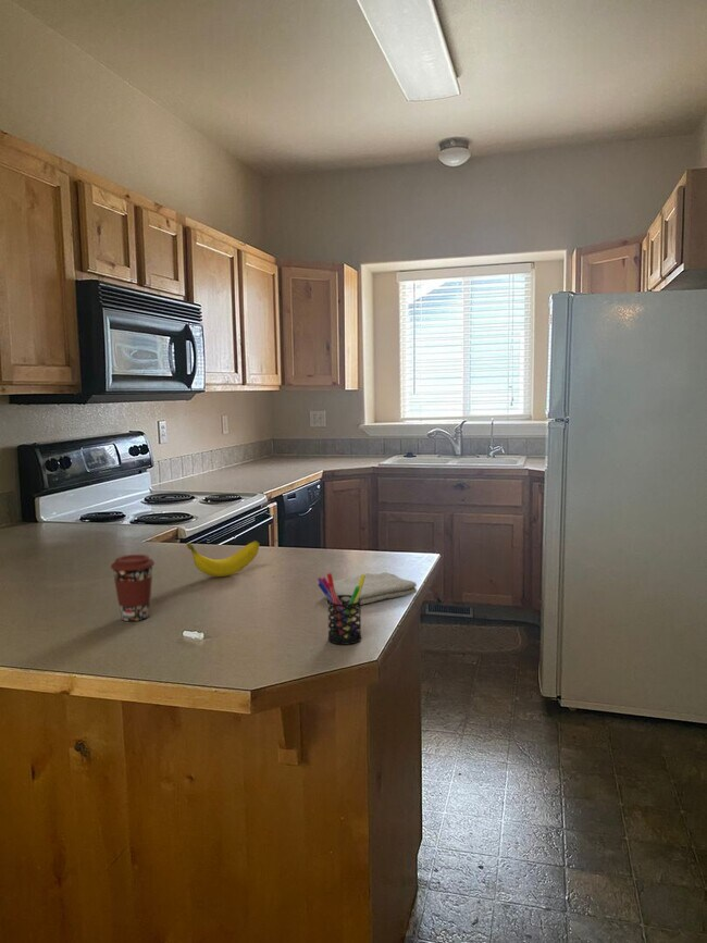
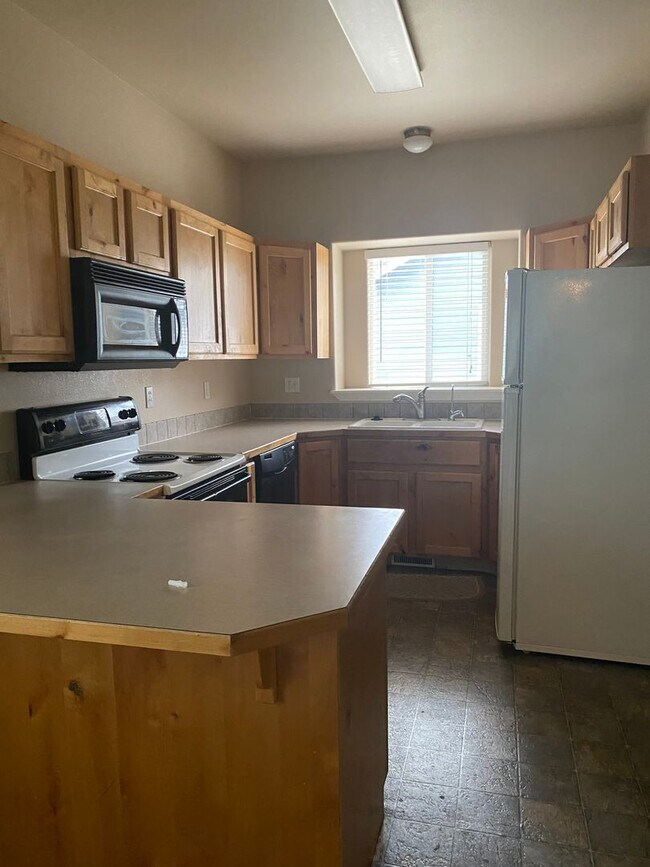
- banana (225, 558)
- washcloth (371, 586)
- pen holder (345, 606)
- coffee cup (134, 587)
